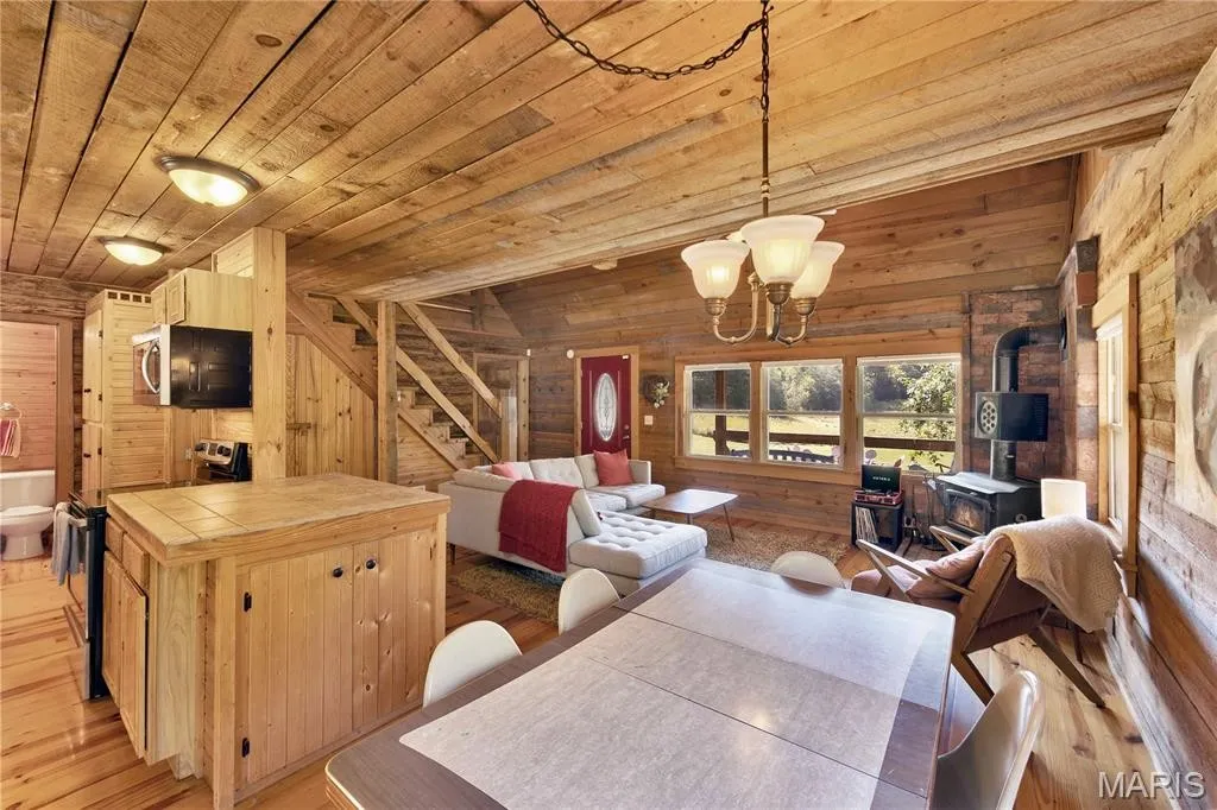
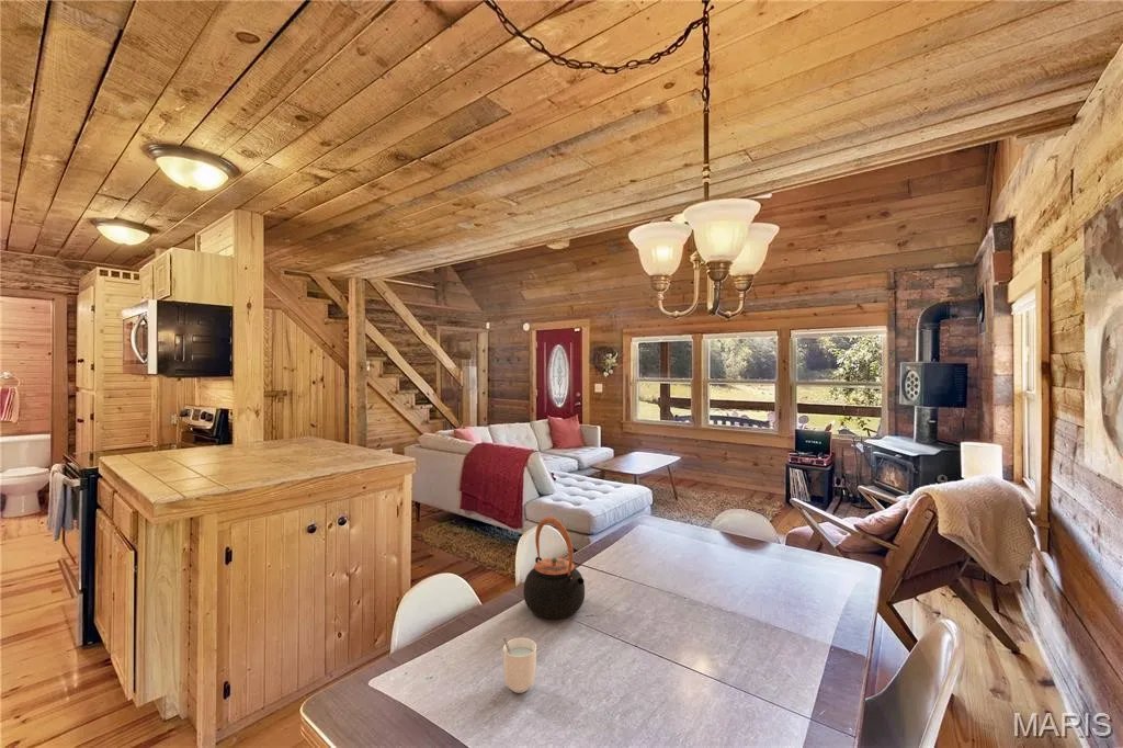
+ cup (518, 659)
+ teapot (557, 565)
